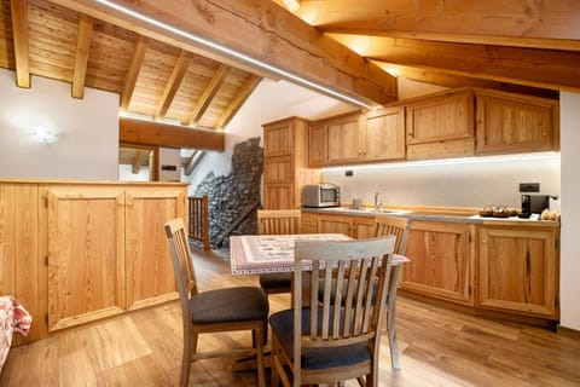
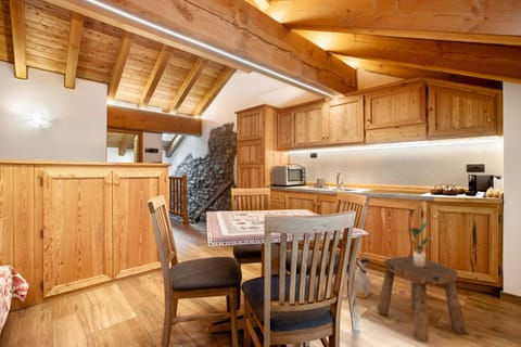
+ stool (418, 293)
+ bag (360, 274)
+ potted plant (419, 243)
